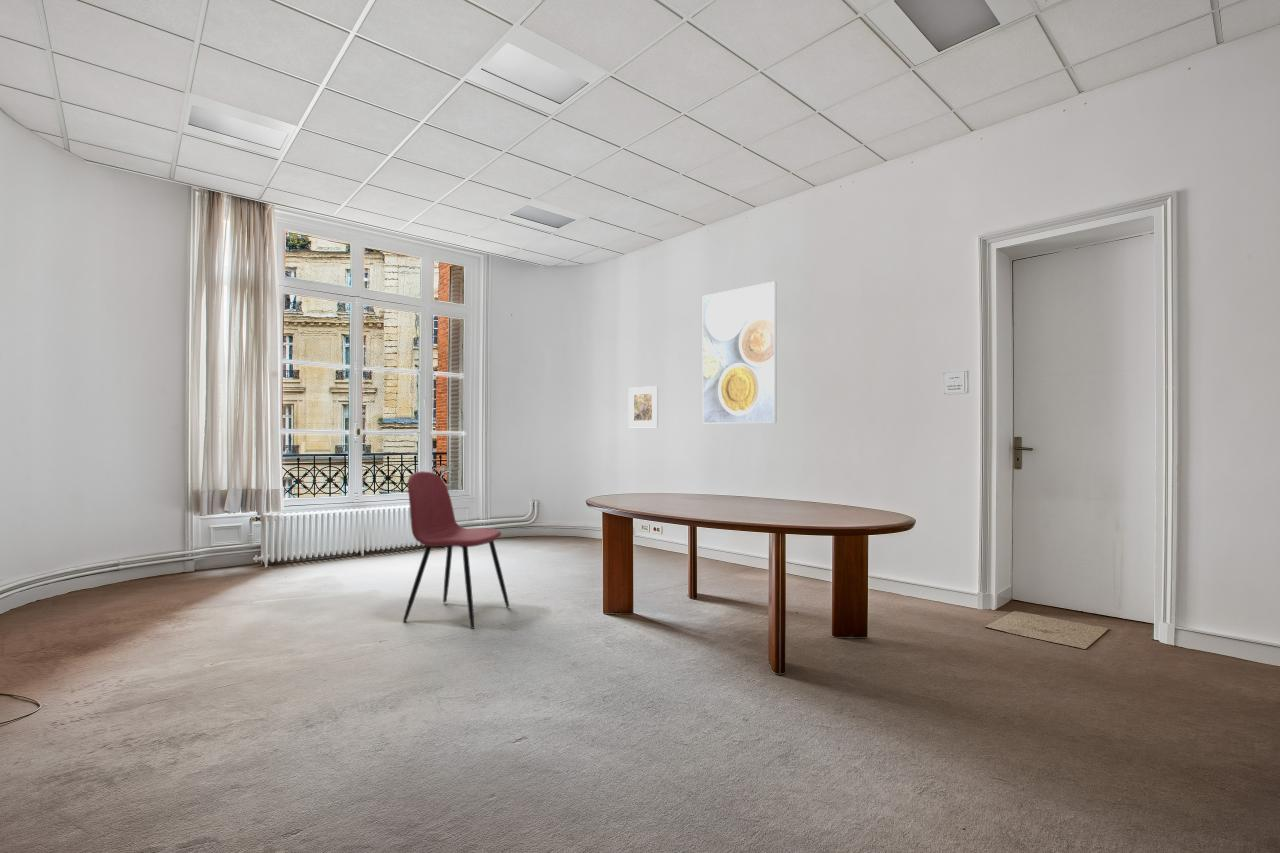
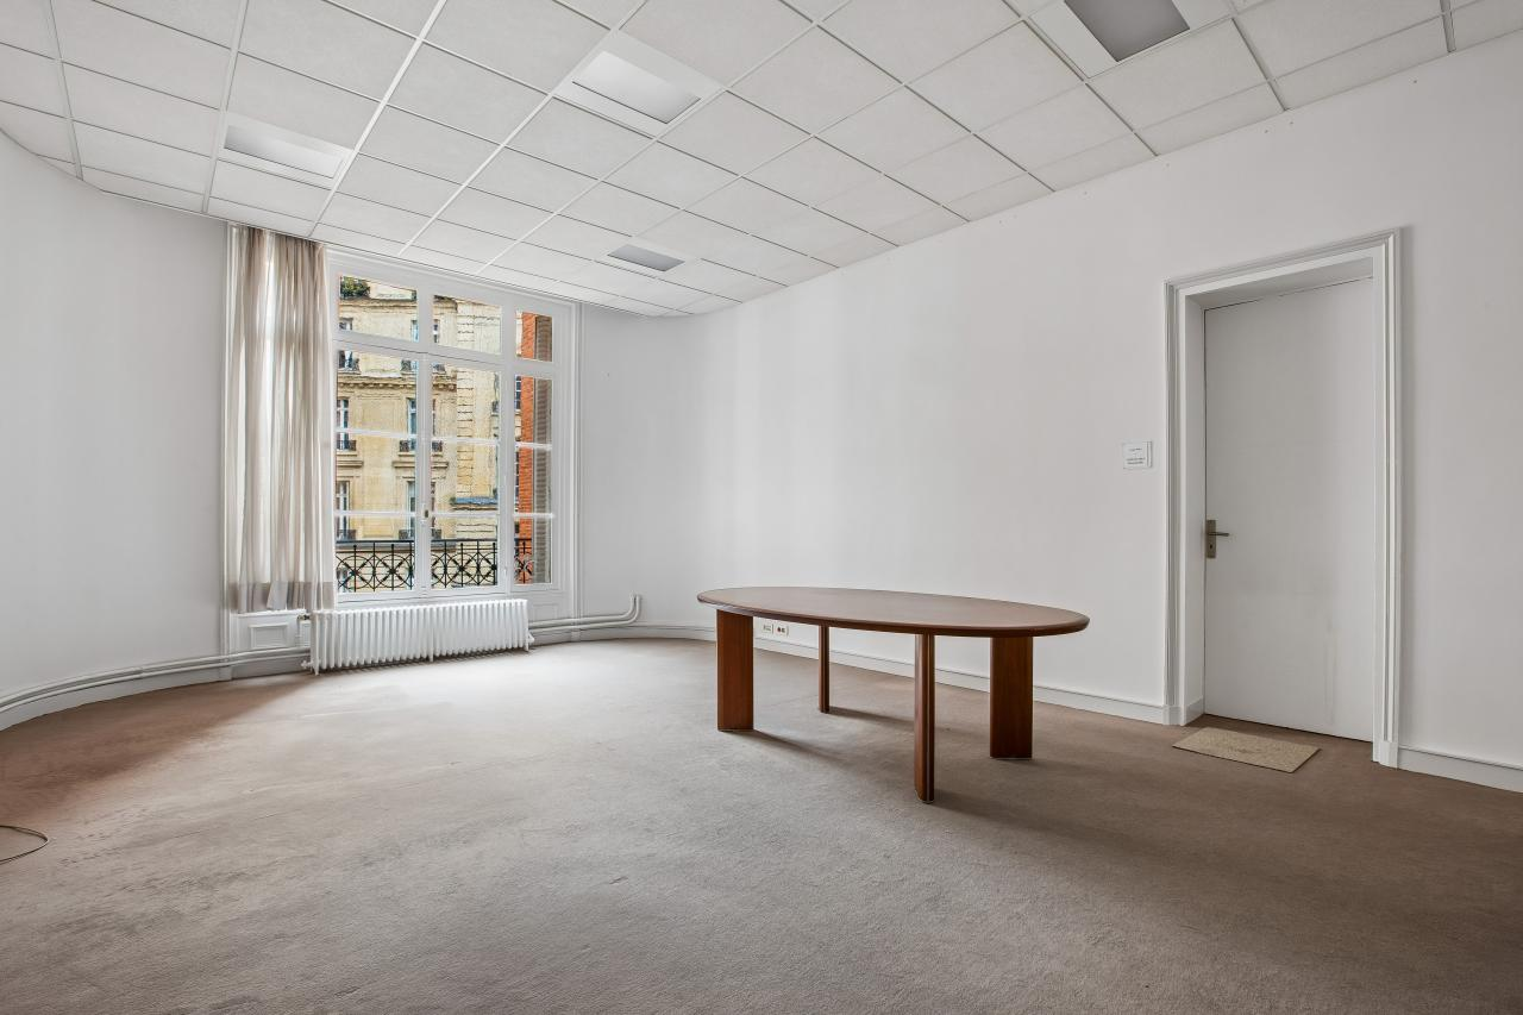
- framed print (643, 407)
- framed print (737, 356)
- dining chair (458, 543)
